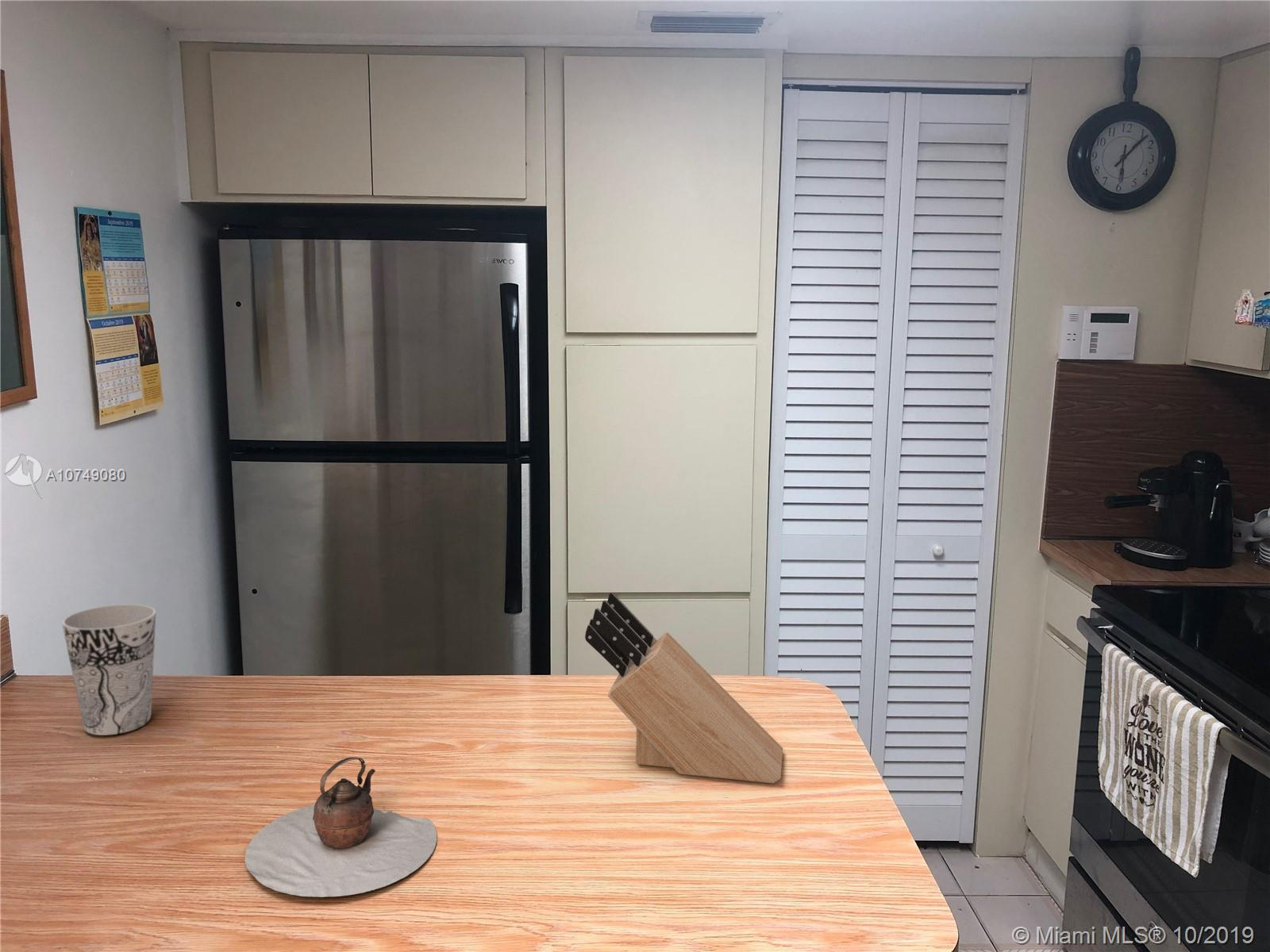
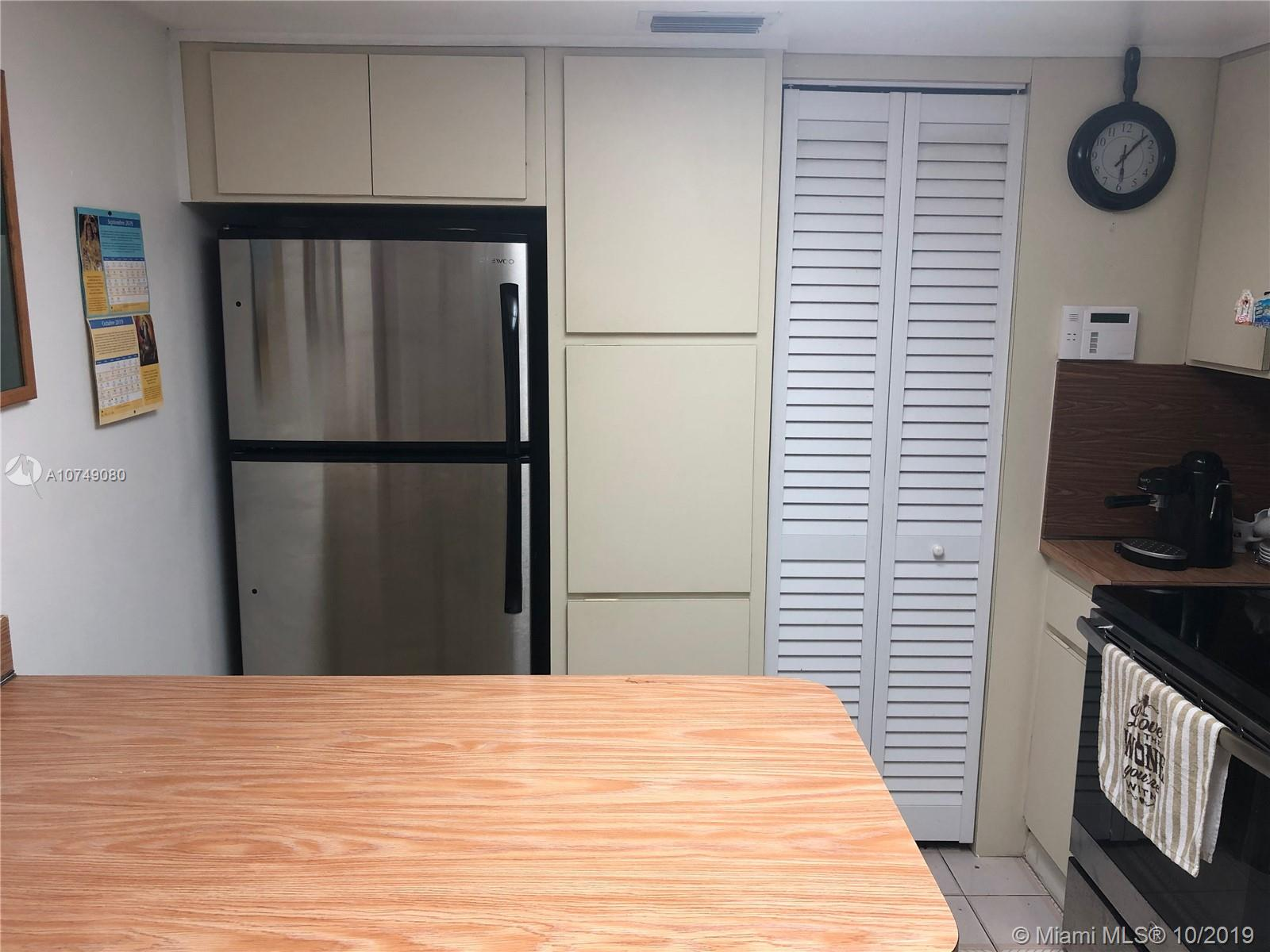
- teapot (341, 806)
- cup (114, 670)
- knife block (683, 682)
